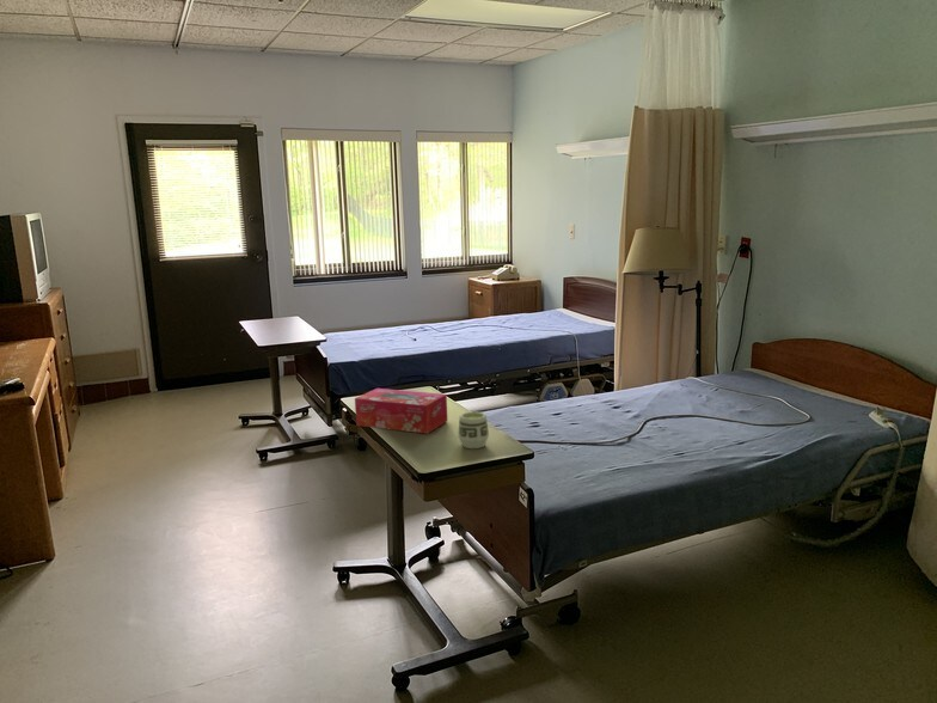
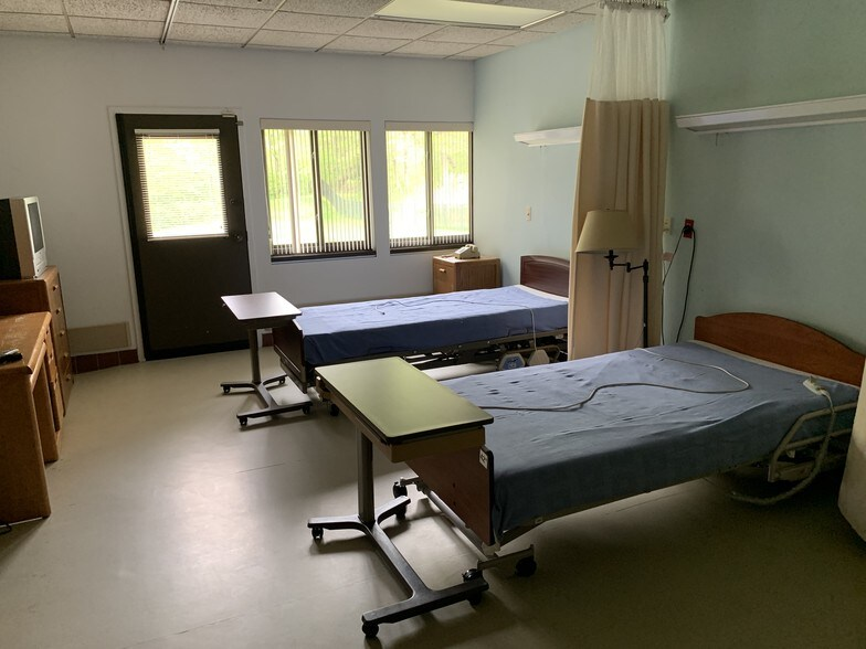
- tissue box (400, 409)
- cup (473, 429)
